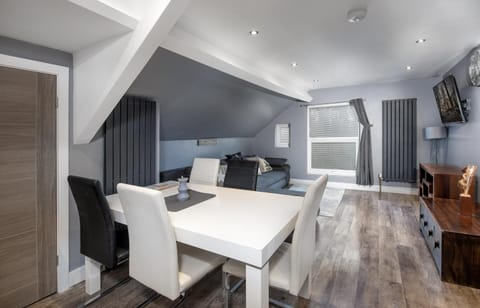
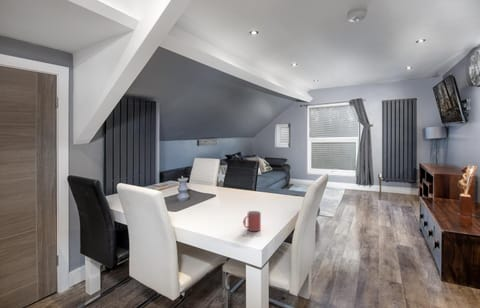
+ mug (251, 221)
